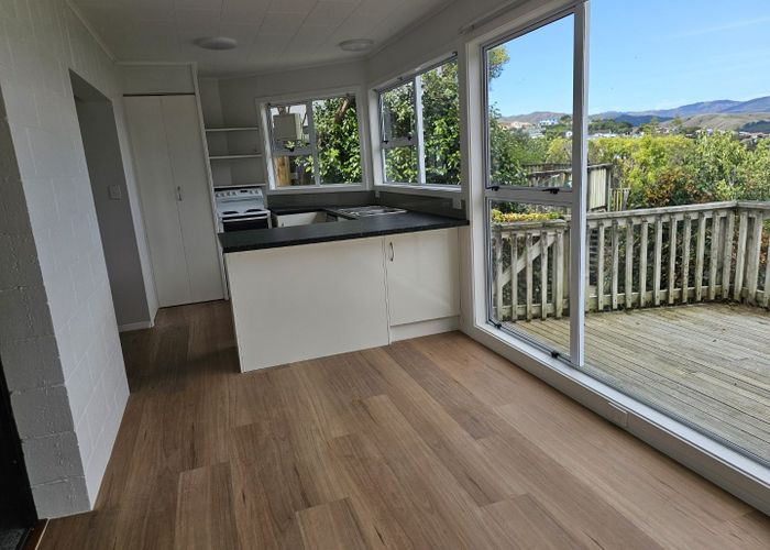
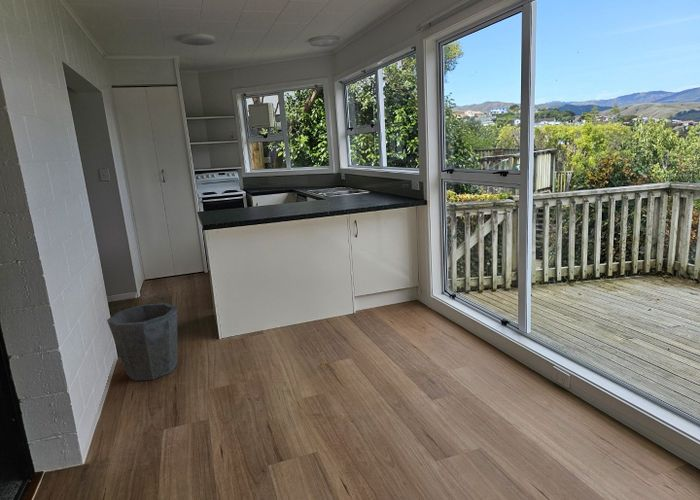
+ waste bin (148, 342)
